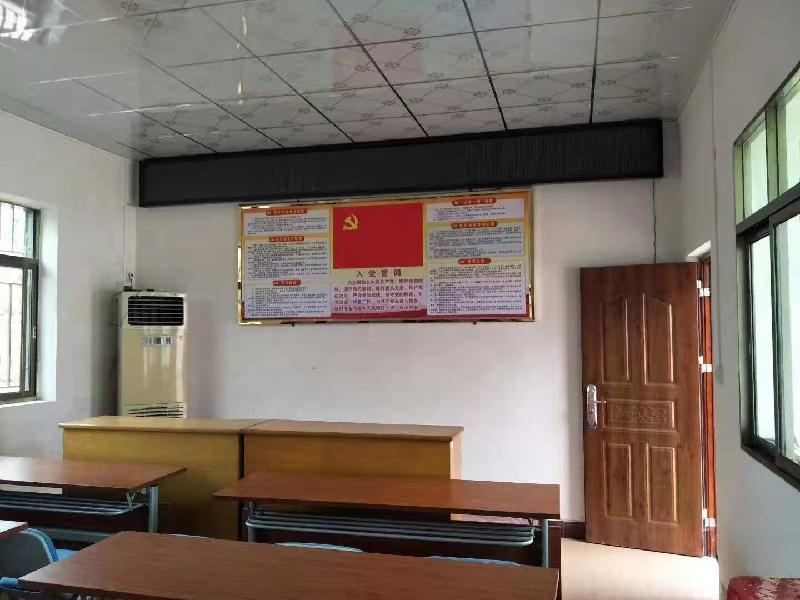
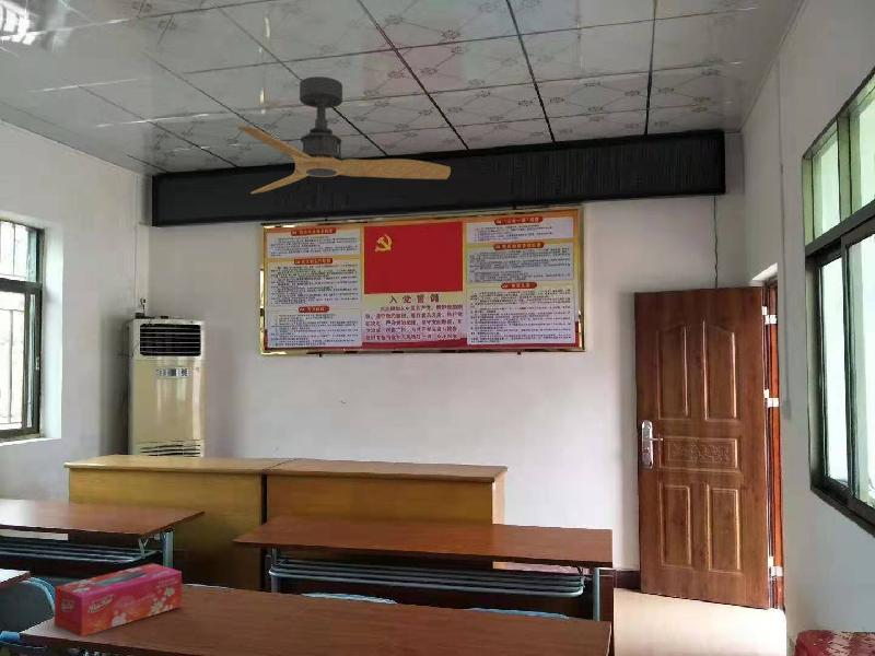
+ tissue box (119, 597)
+ ceiling fan (339, 138)
